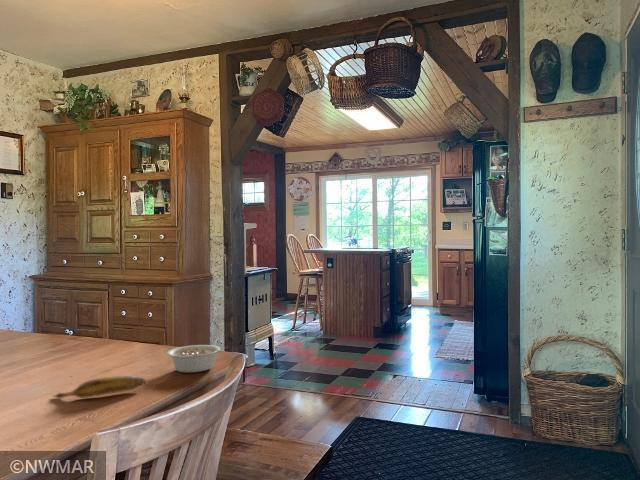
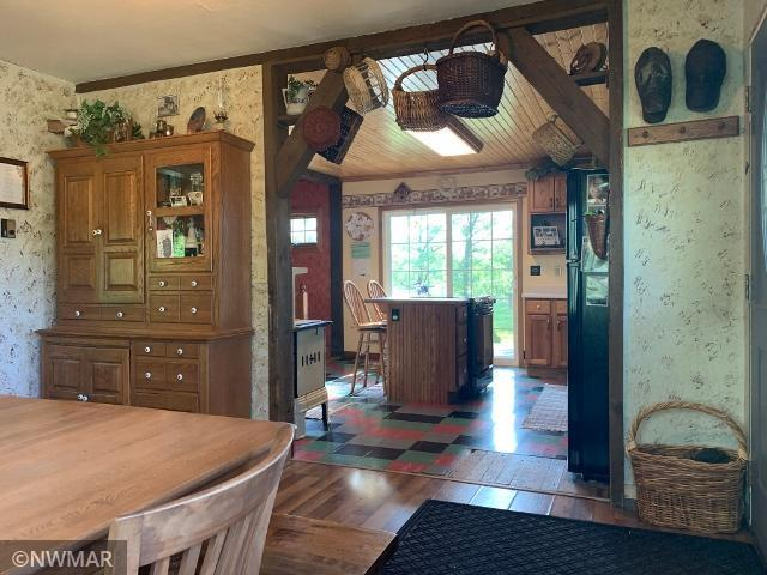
- legume (196, 357)
- banana (101, 385)
